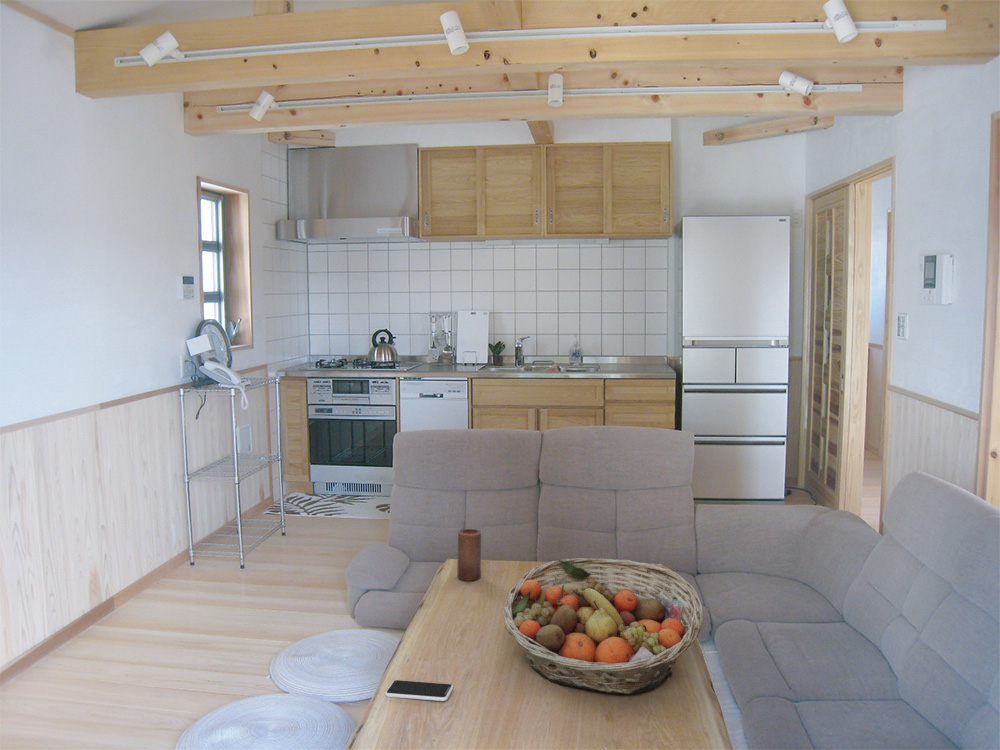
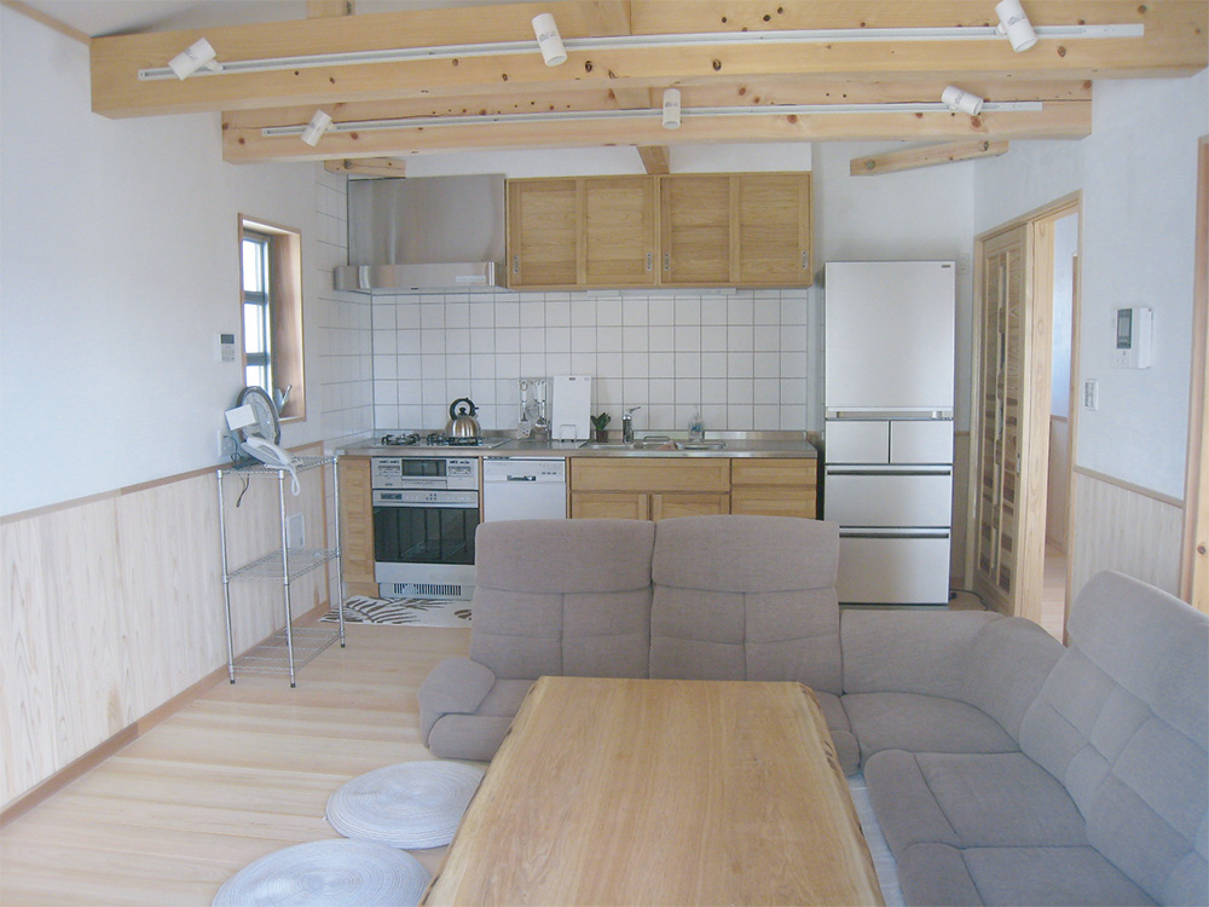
- candle (469, 554)
- smartphone (419, 690)
- fruit basket (600, 621)
